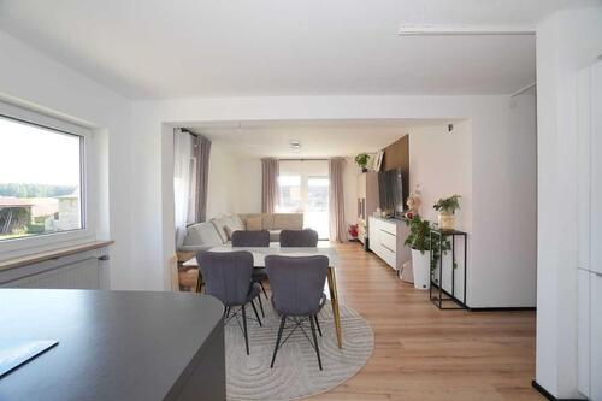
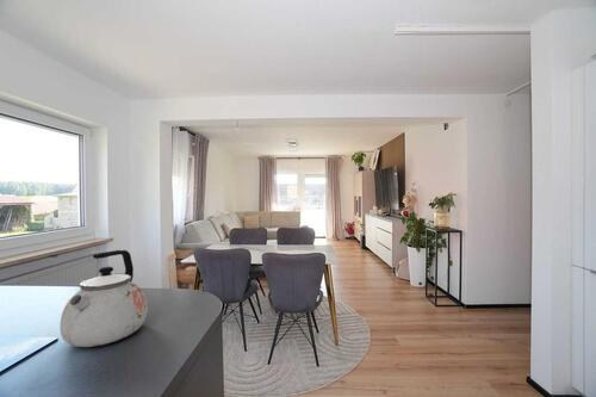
+ kettle (106, 292)
